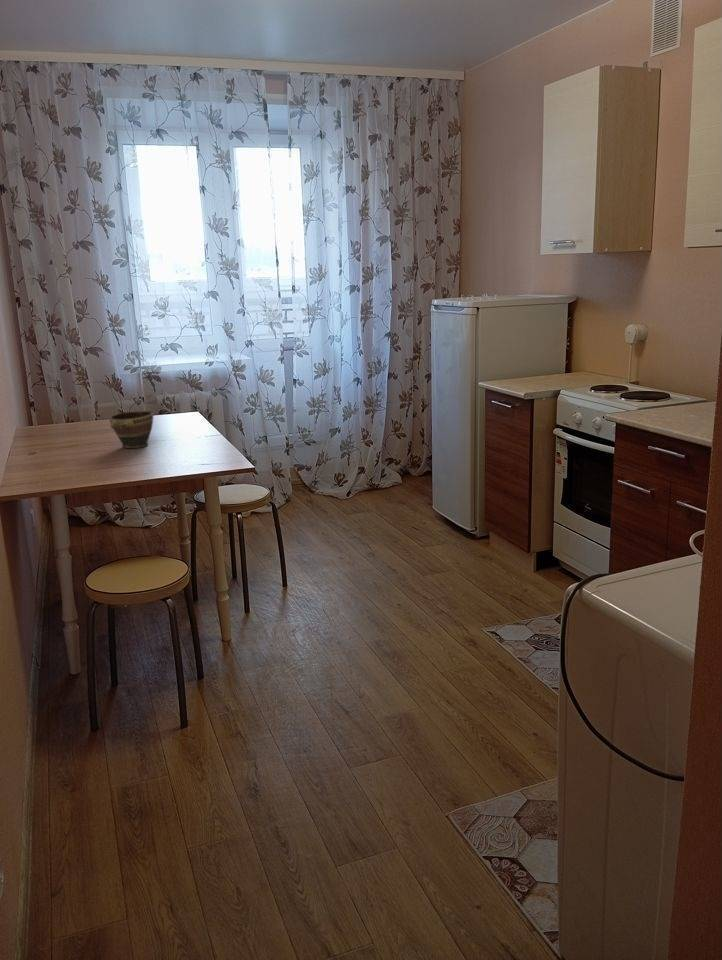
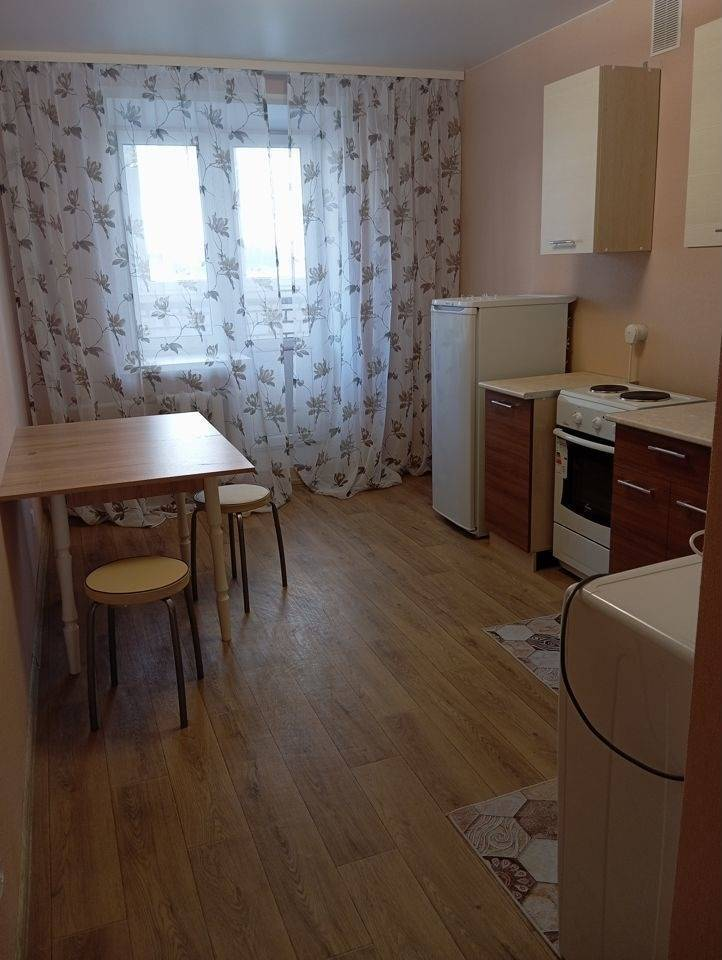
- bowl (132, 430)
